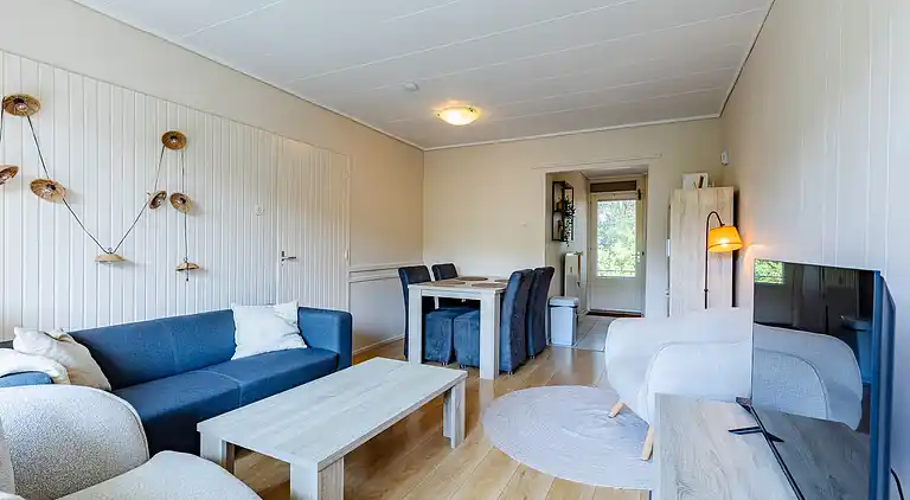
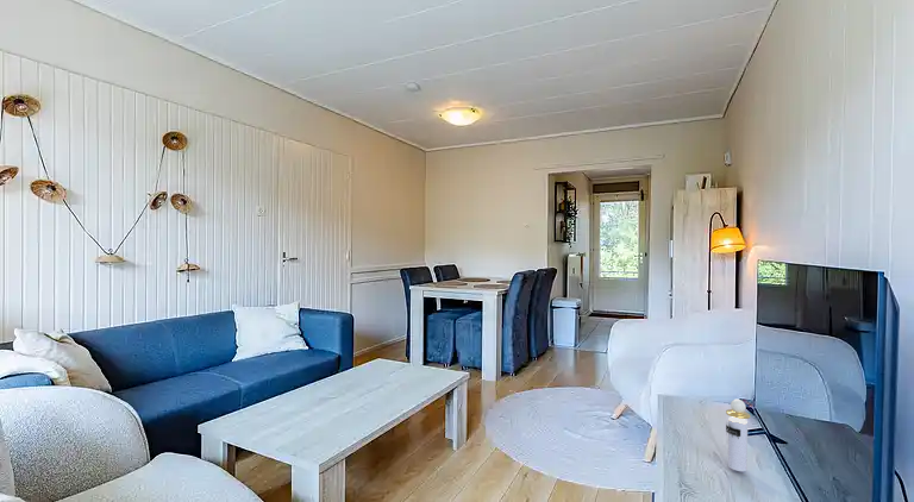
+ perfume bottle (737, 434)
